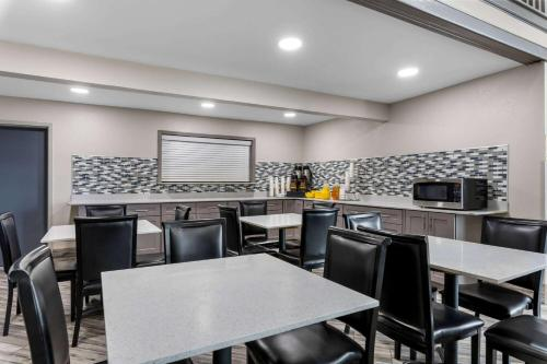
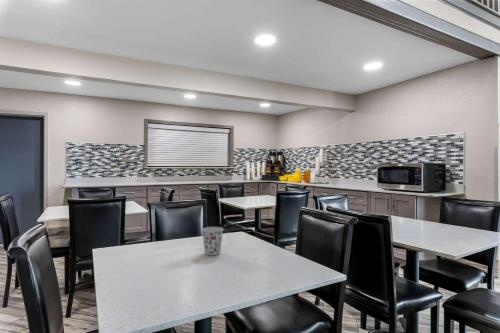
+ cup (212, 241)
